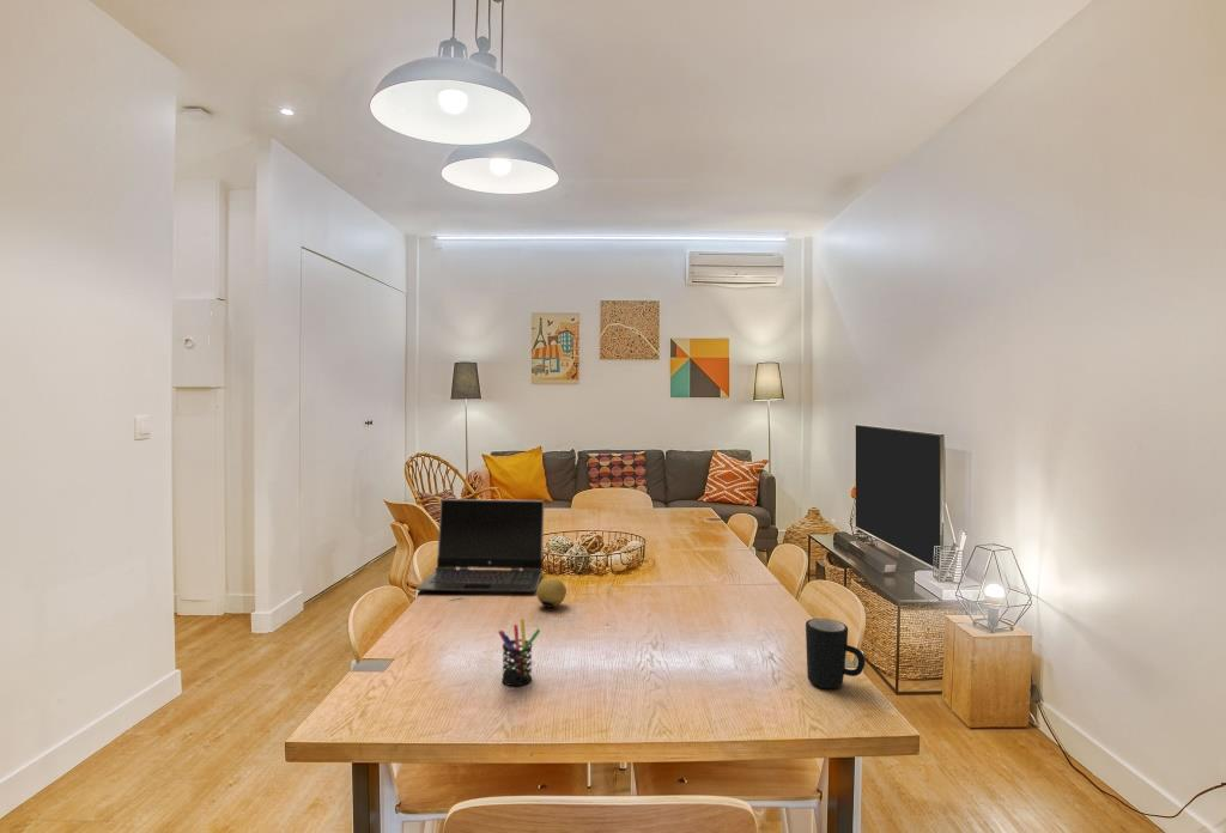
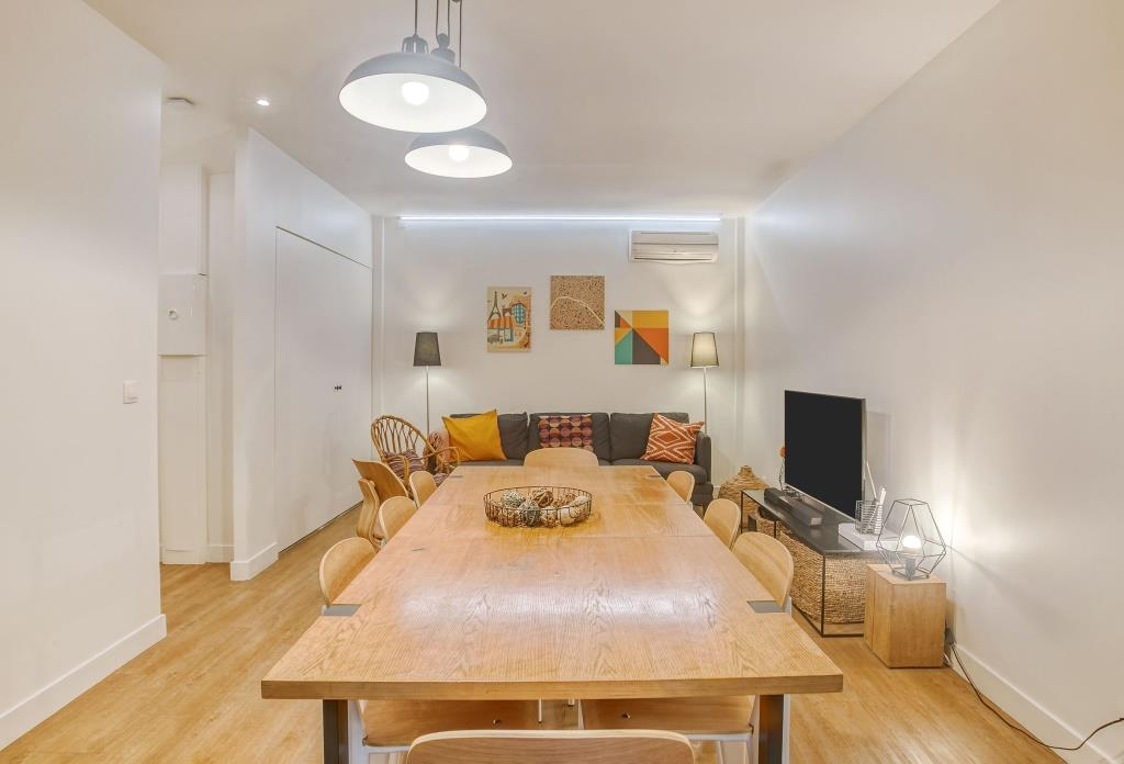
- laptop computer (484, 543)
- pen holder (520, 650)
- mug (834, 656)
- fruit (551, 591)
